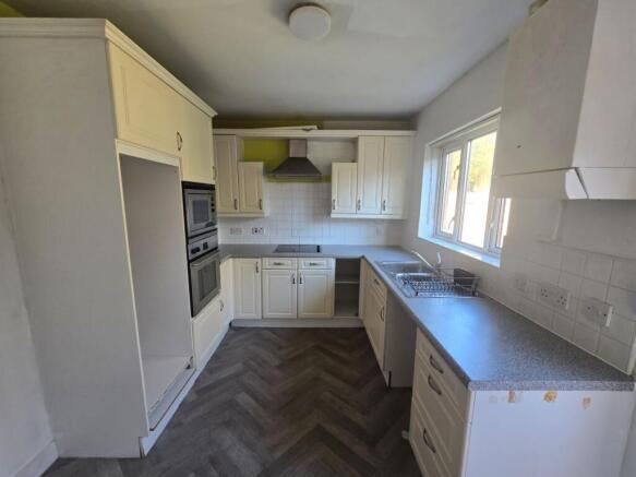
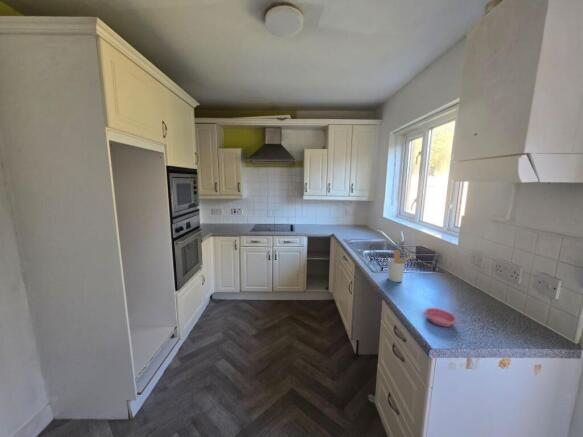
+ saucer (439, 317)
+ utensil holder (400, 266)
